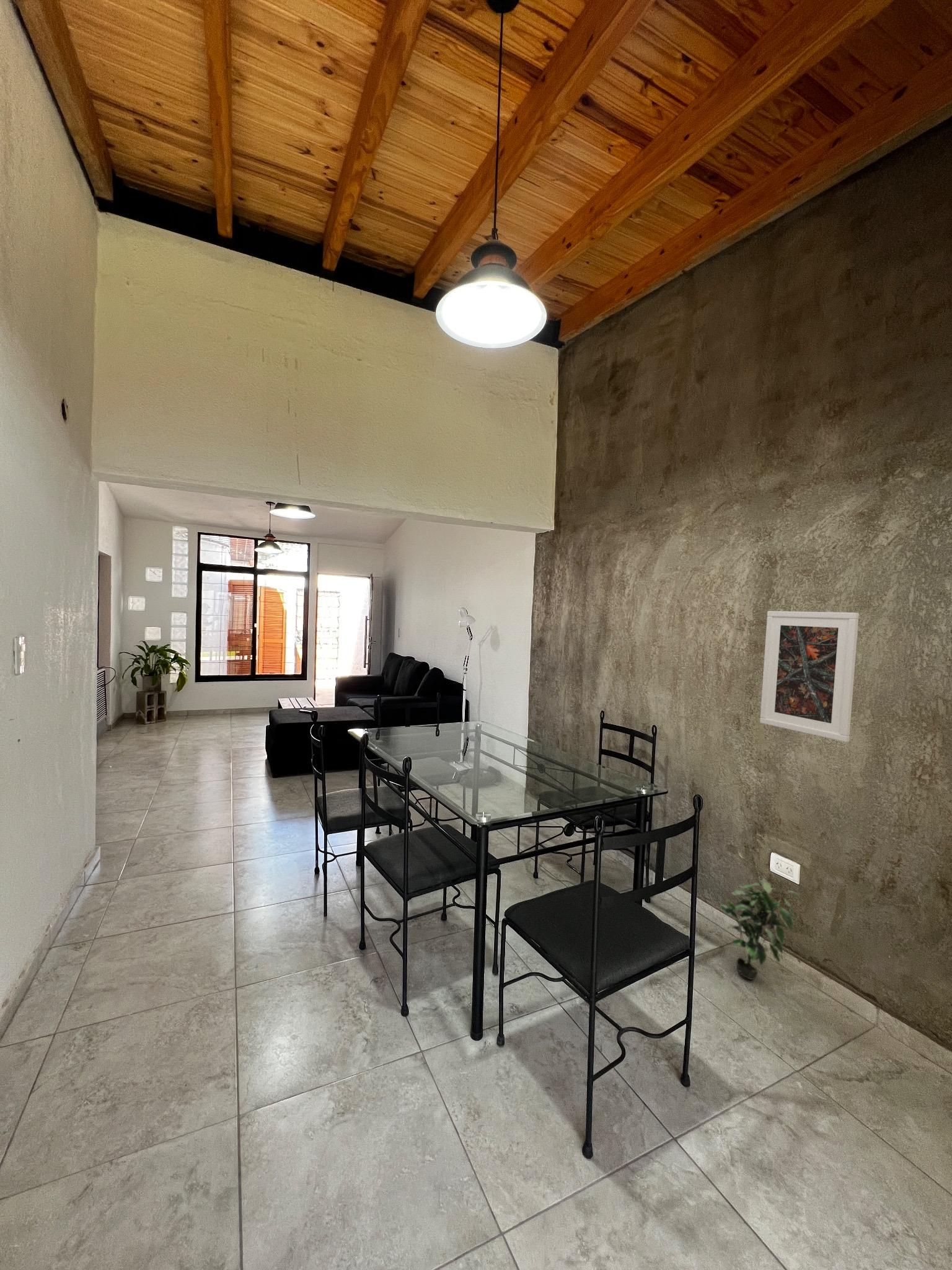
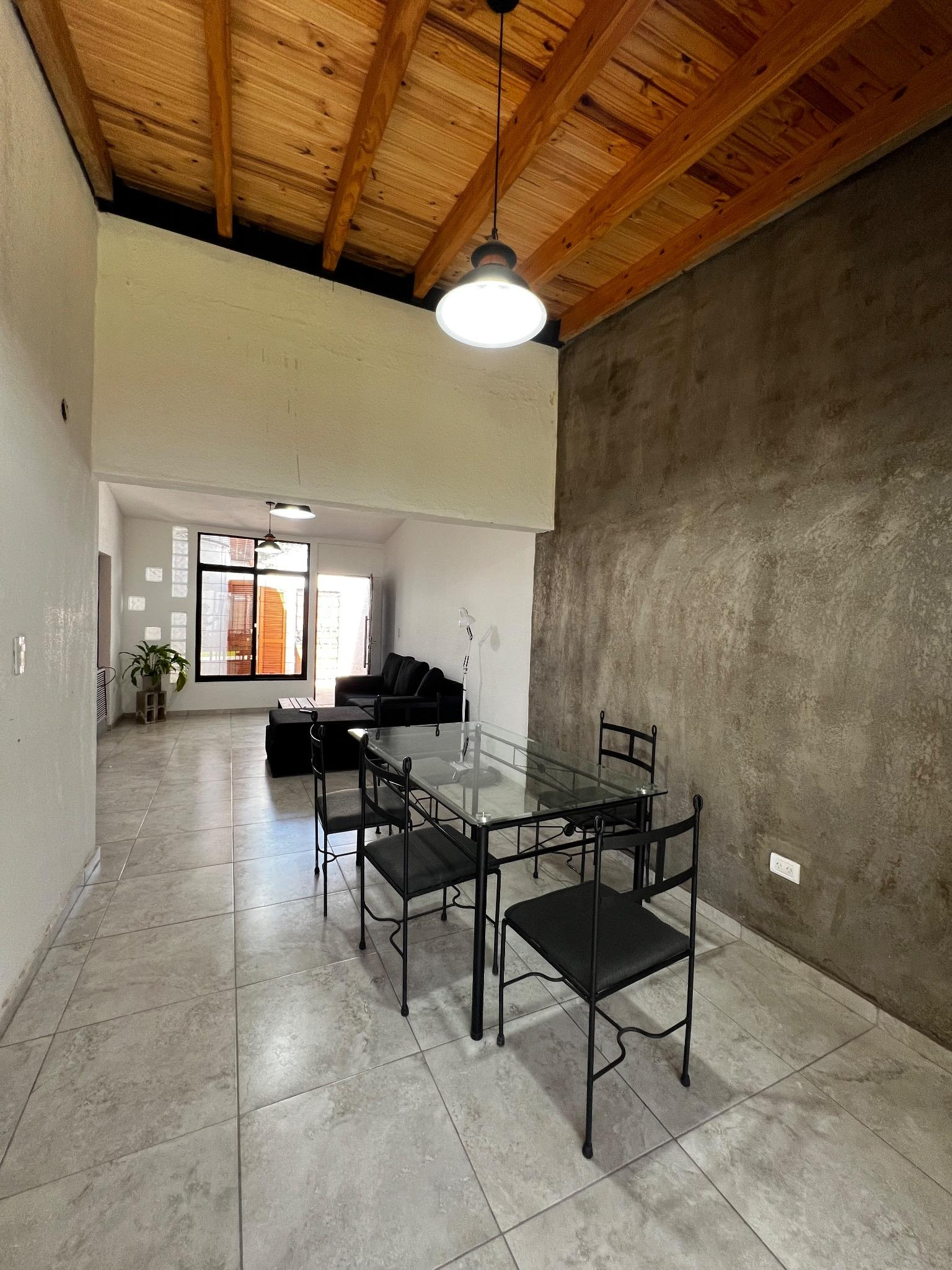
- potted plant (758, 927)
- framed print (805, 672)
